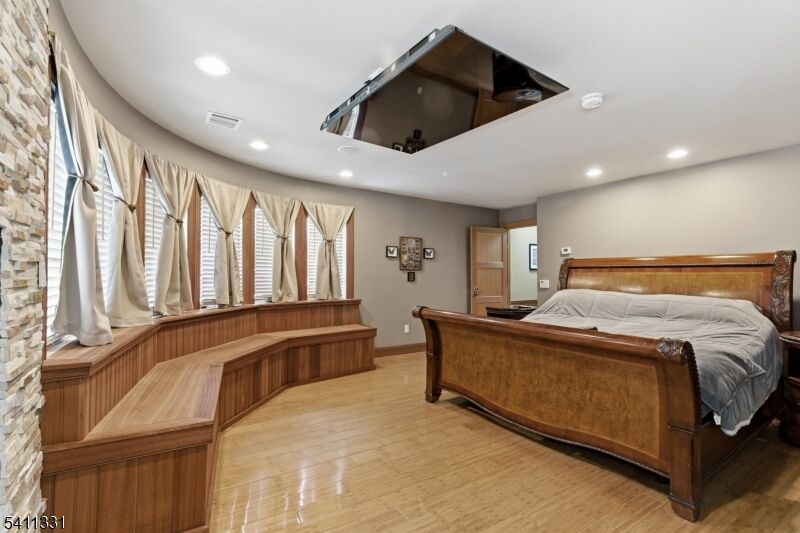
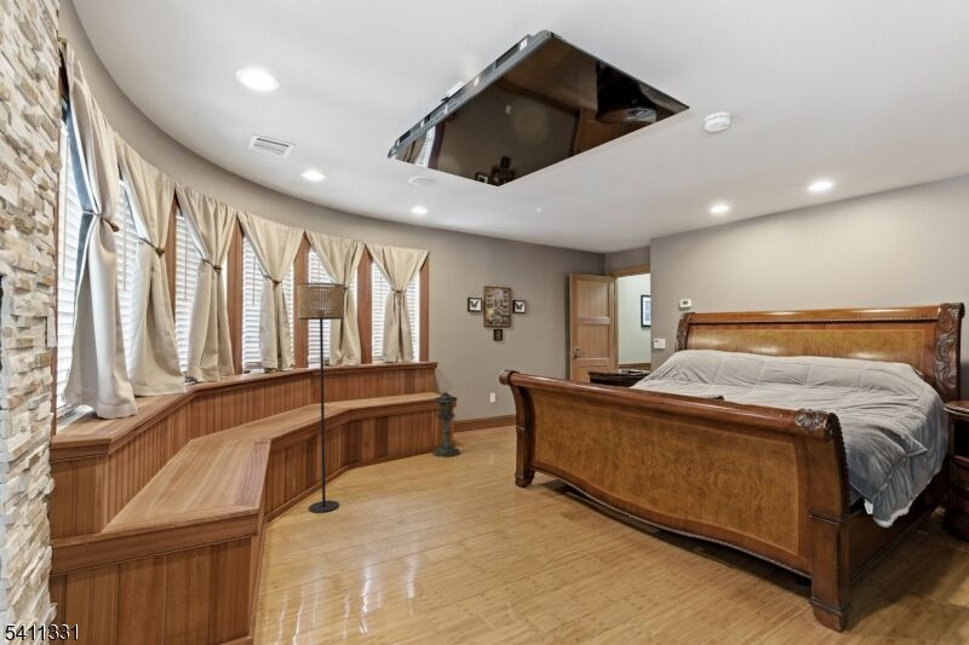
+ lantern (446, 422)
+ floor lamp (322, 395)
